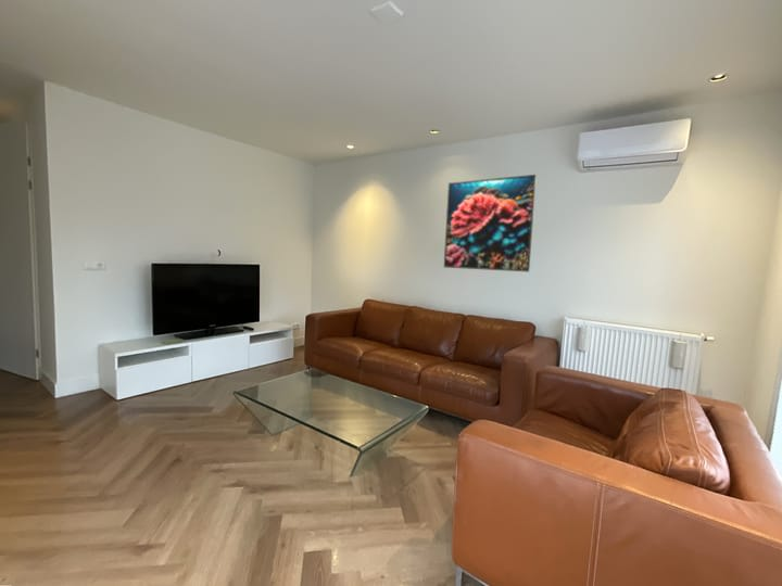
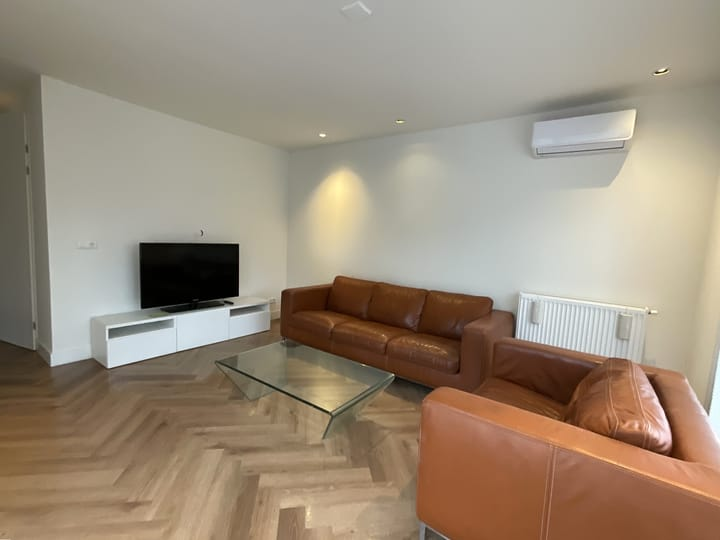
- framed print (485, 225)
